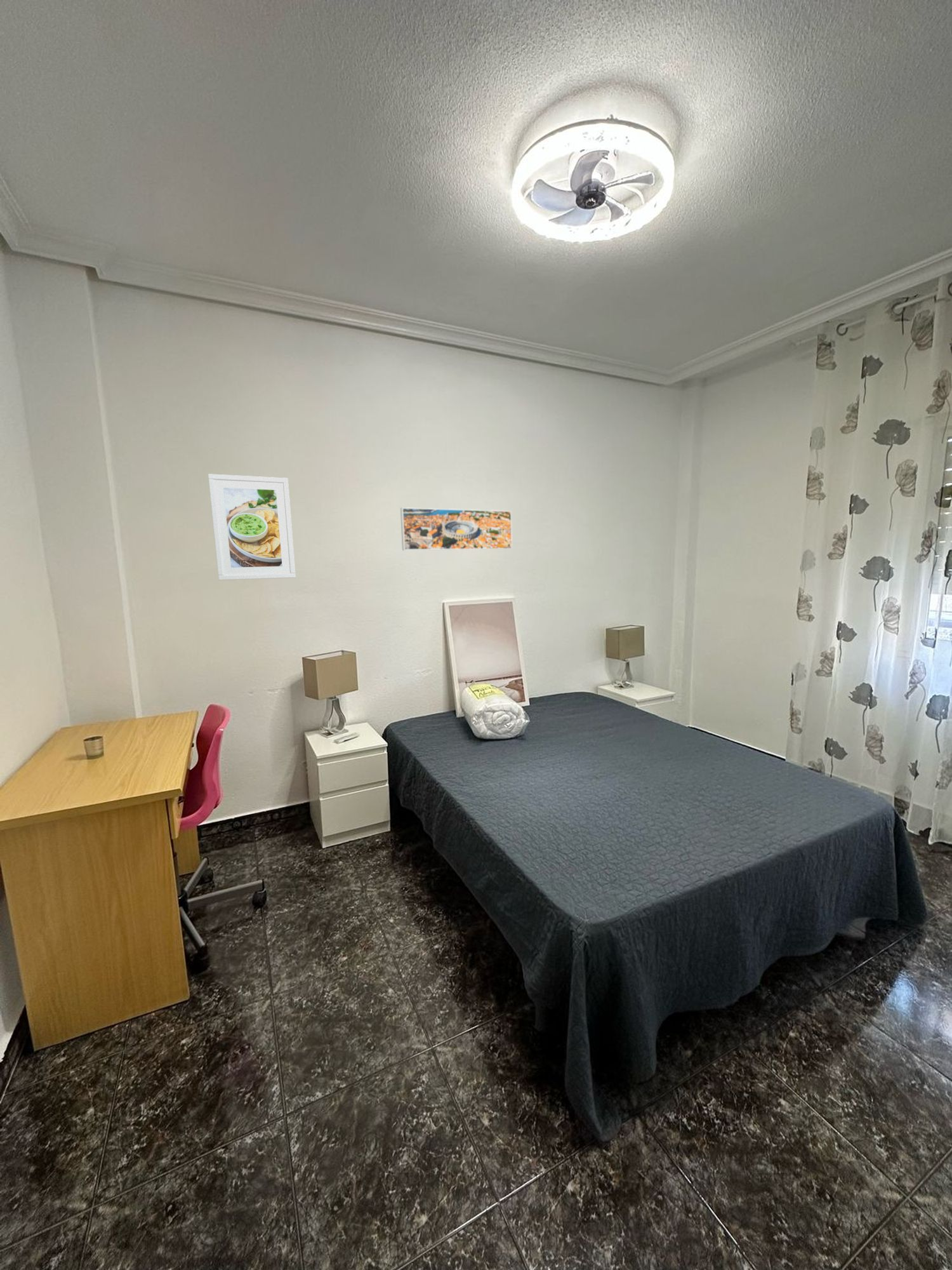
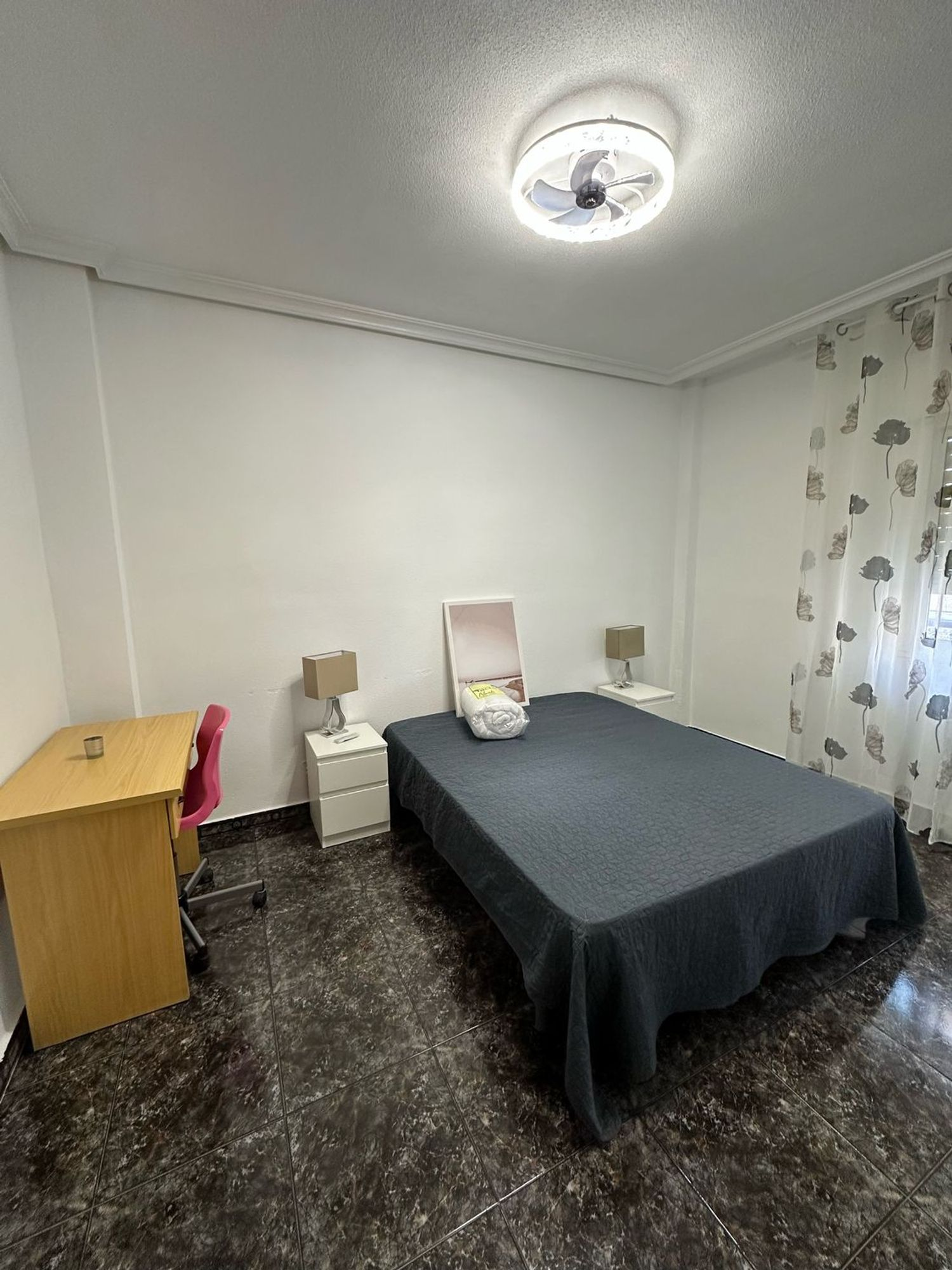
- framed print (253, 528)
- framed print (459, 530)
